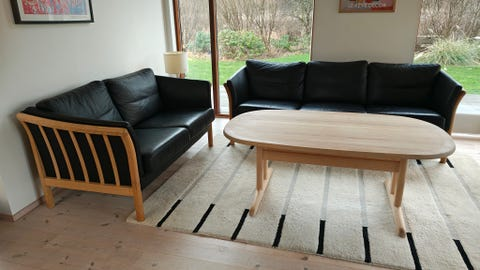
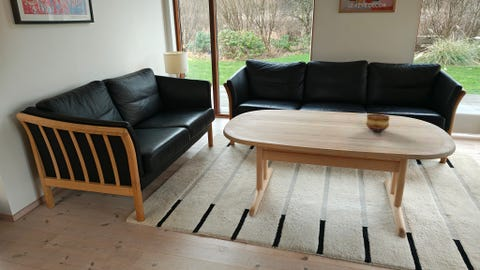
+ bowl (377, 123)
